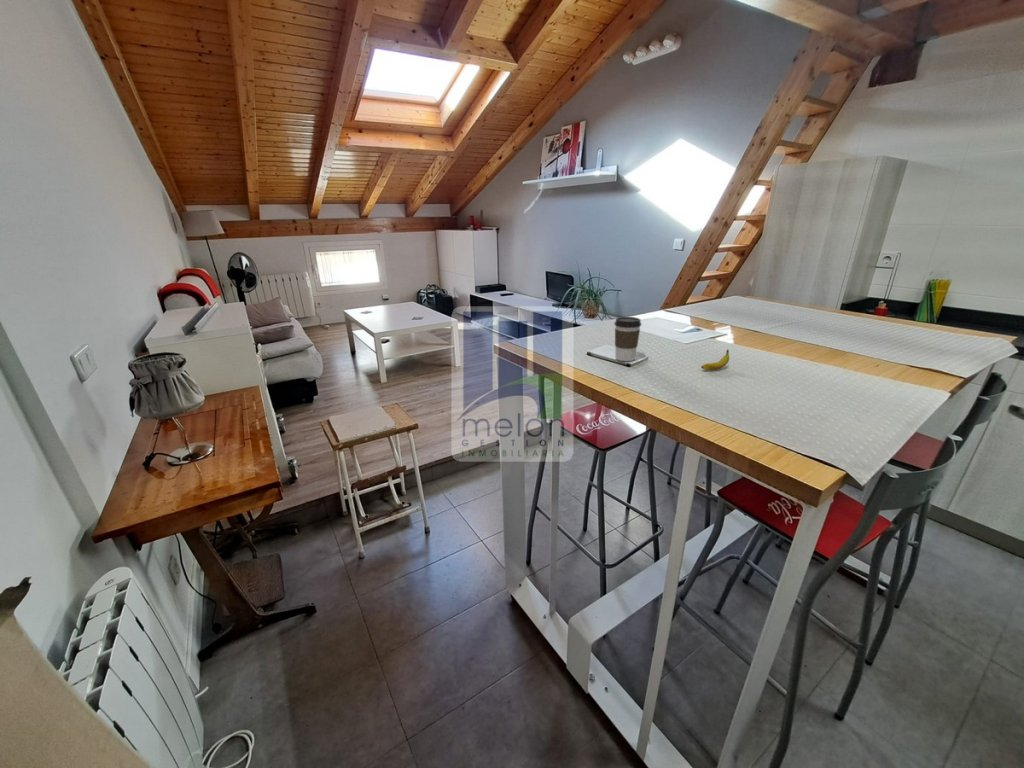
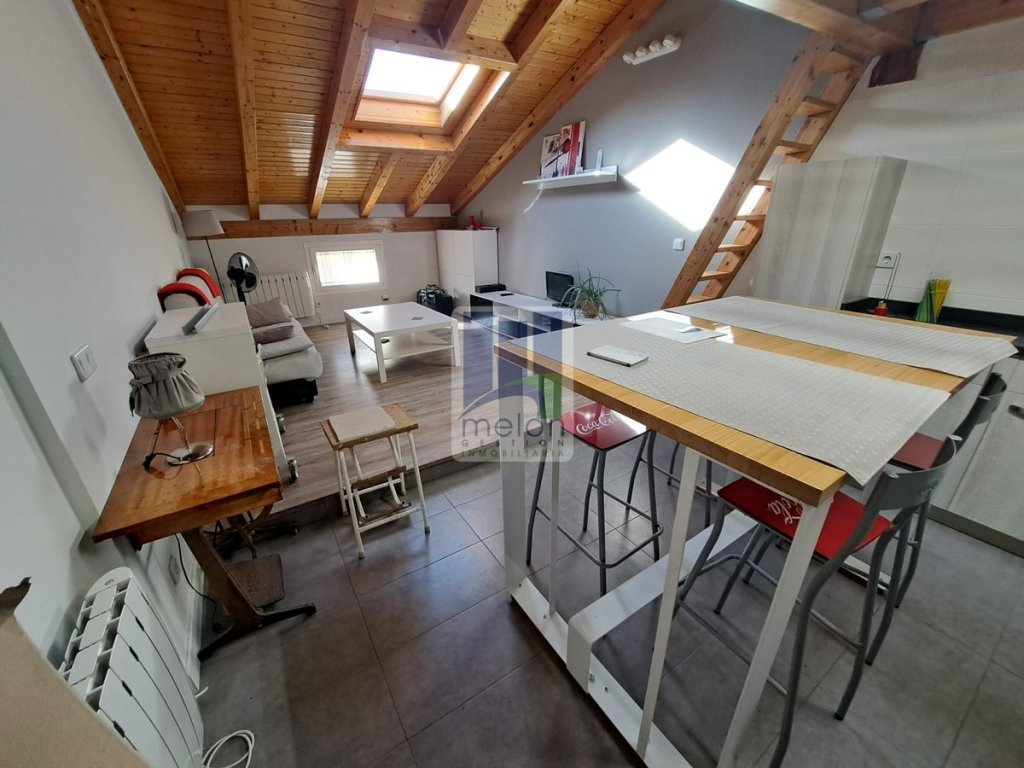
- fruit (718, 361)
- coffee cup (626, 339)
